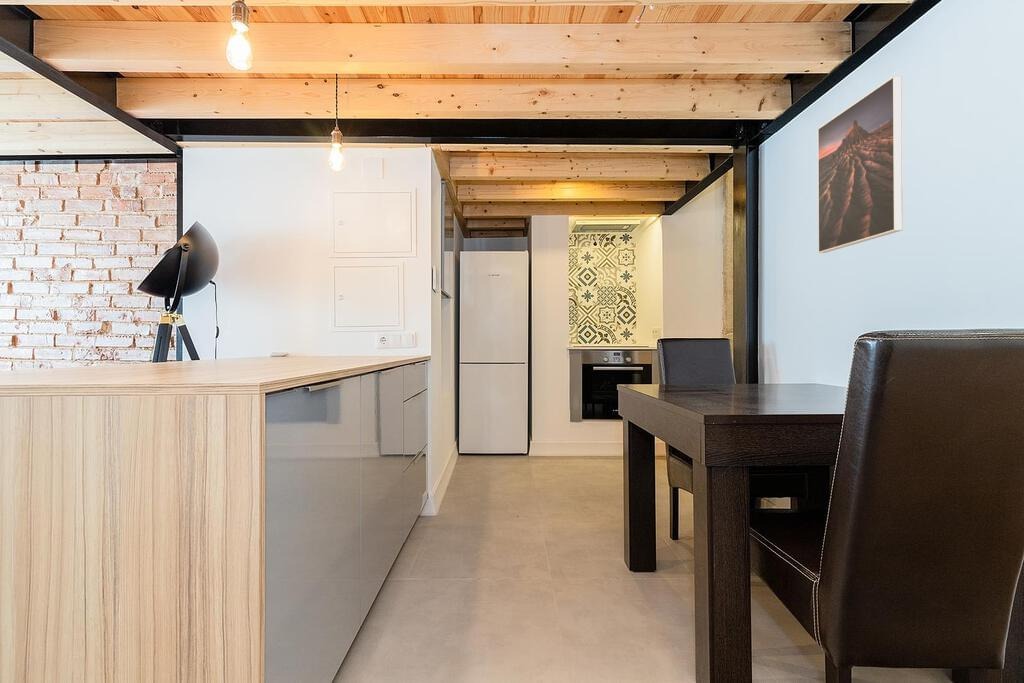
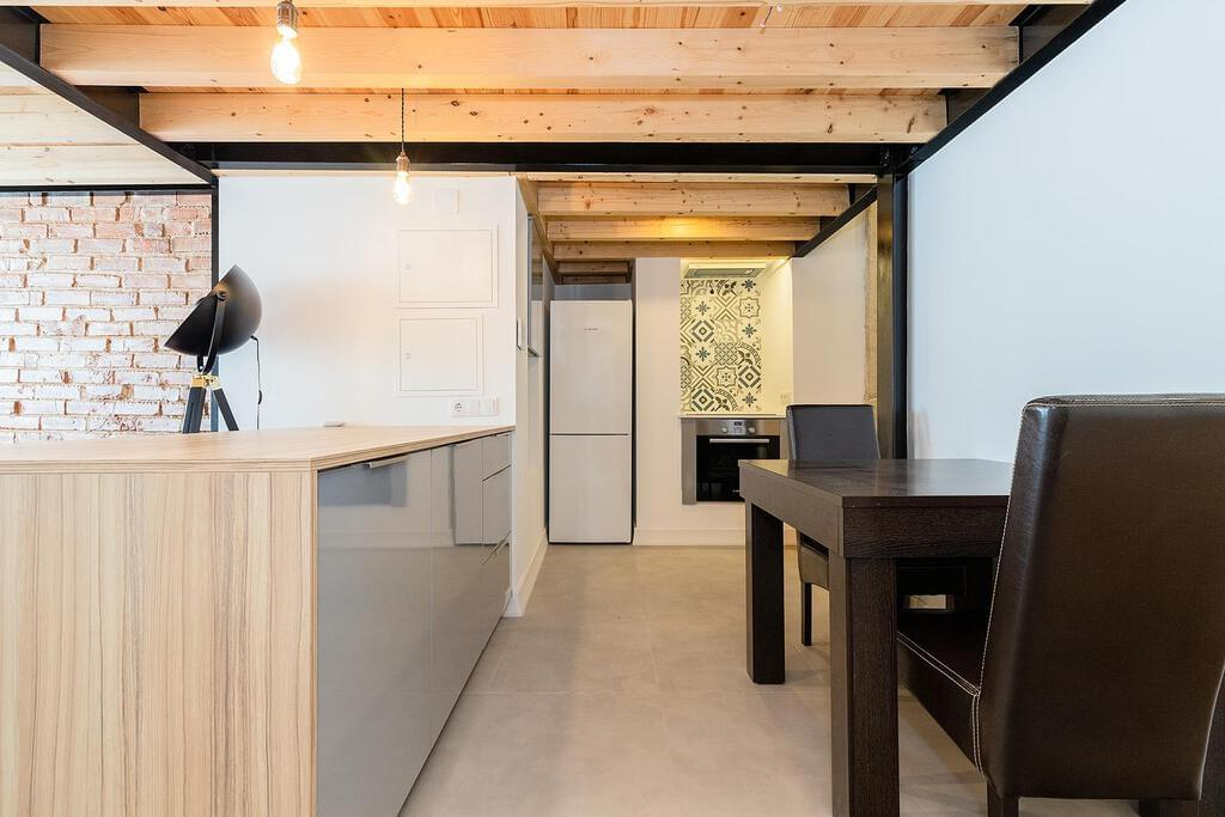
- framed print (855, 174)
